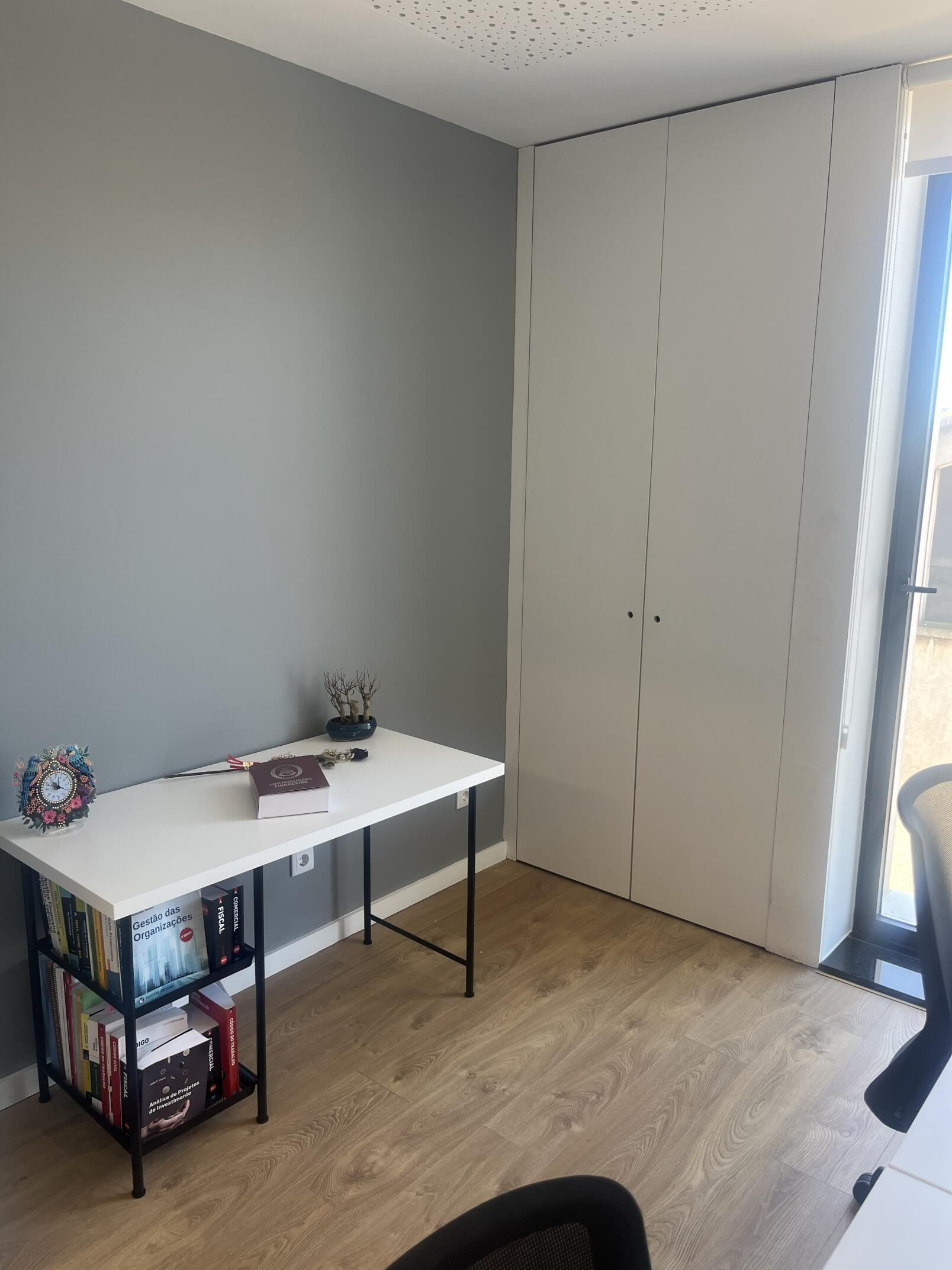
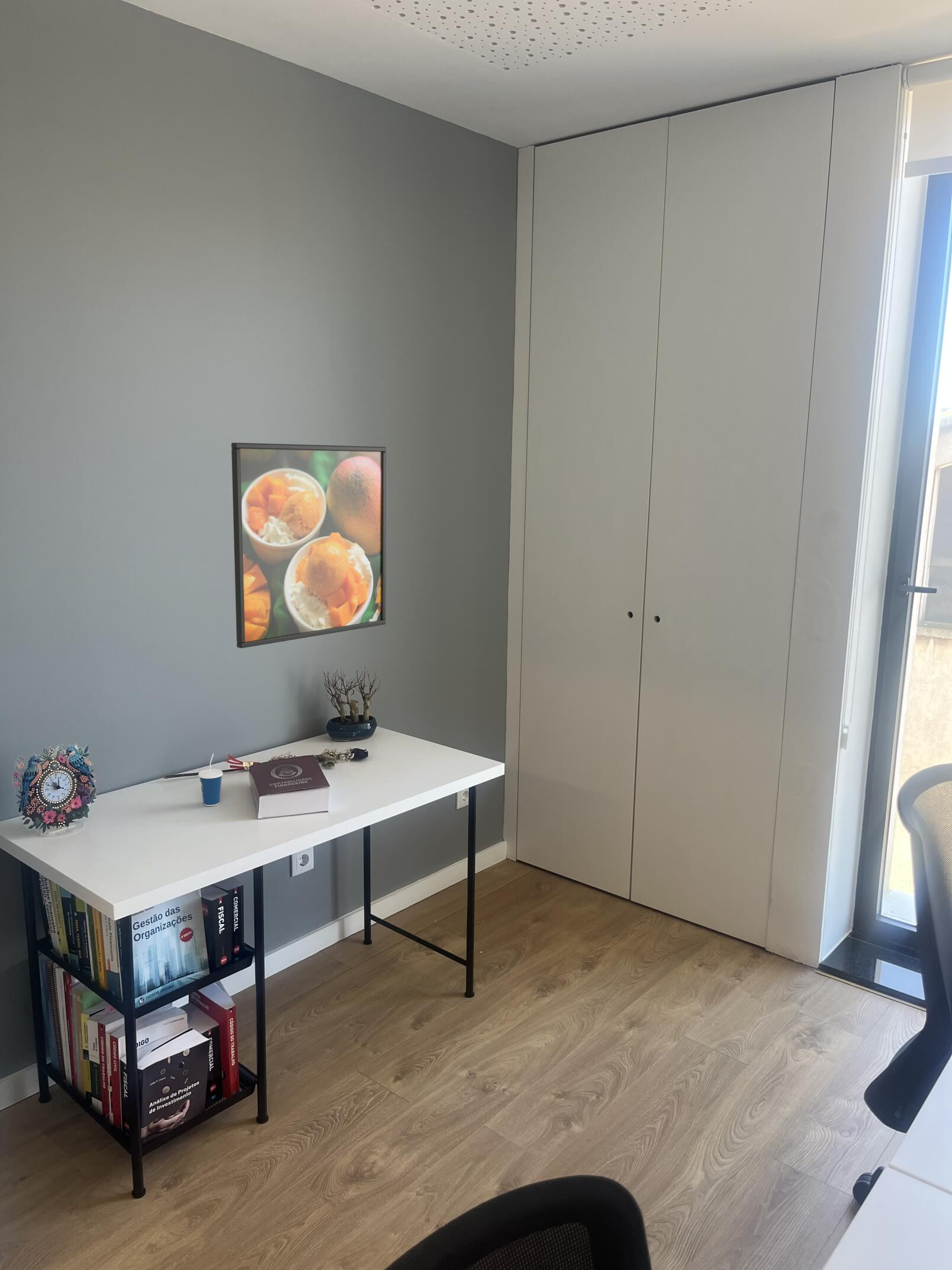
+ cup (211, 780)
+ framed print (315, 541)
